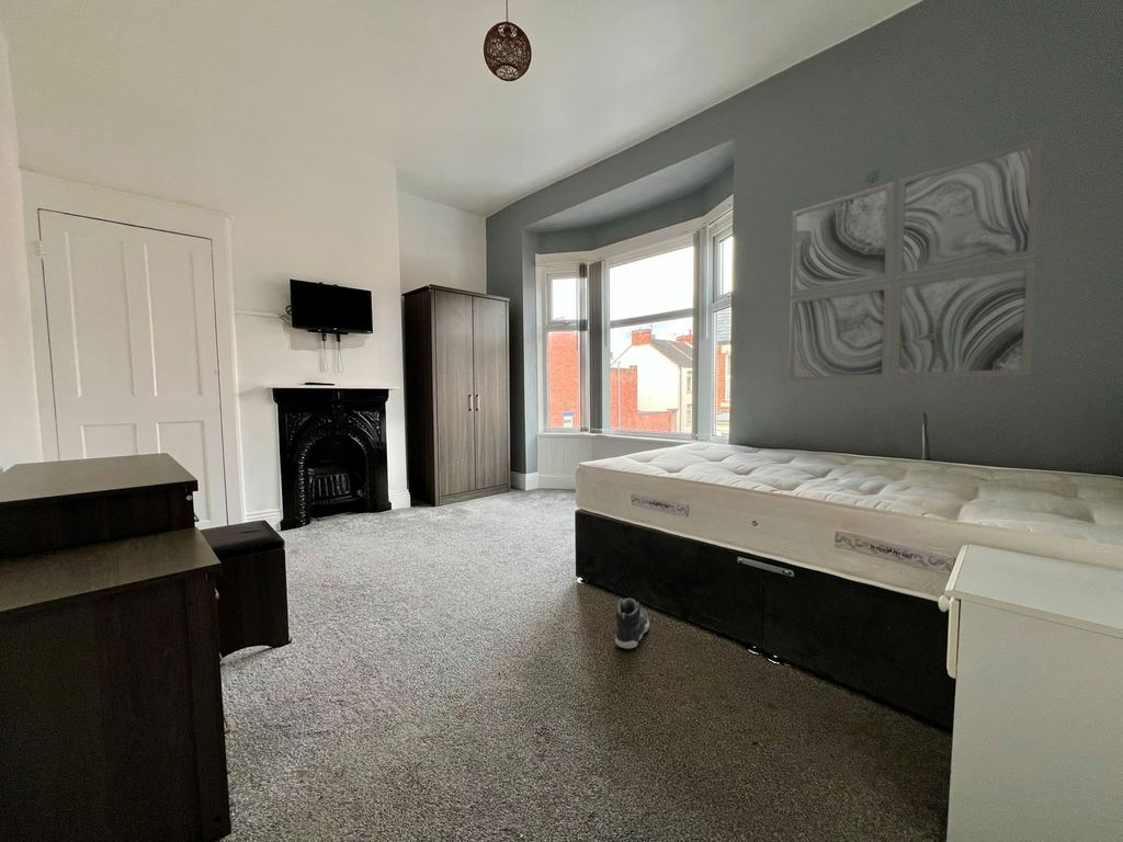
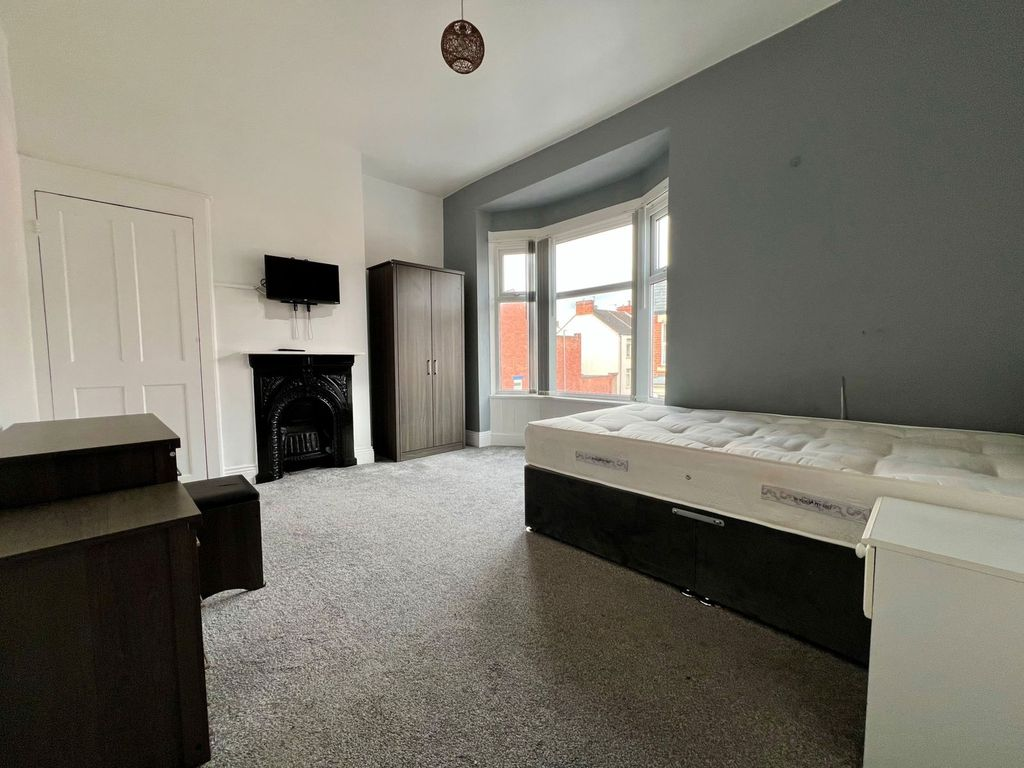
- sneaker (633, 614)
- wall art (896, 283)
